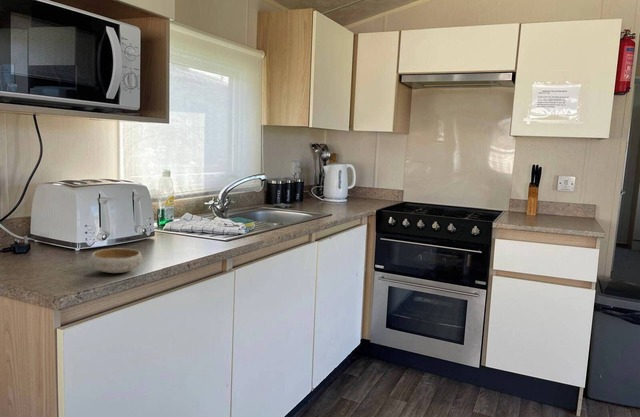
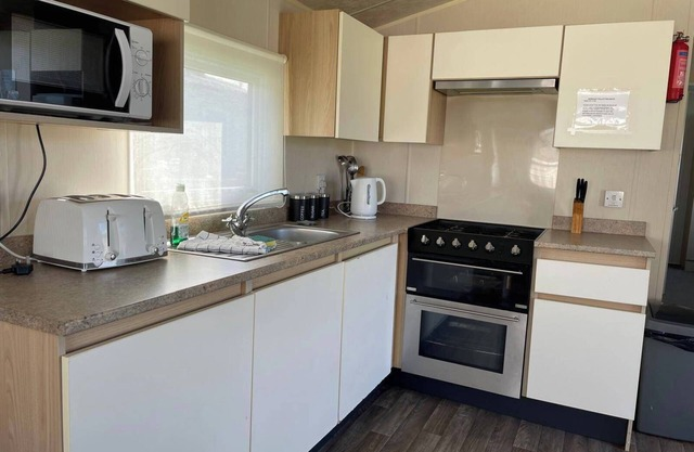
- bowl (116, 261)
